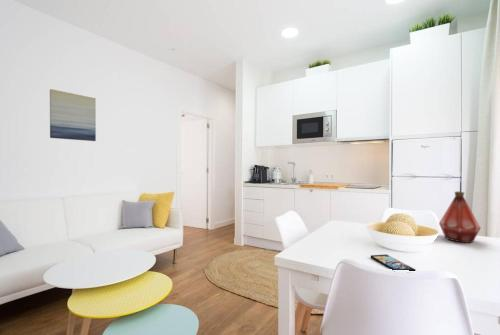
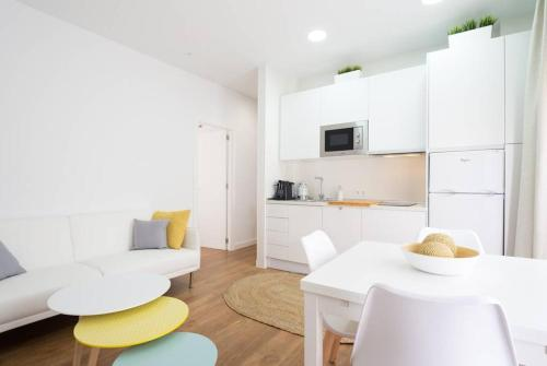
- bottle (458, 215)
- wall art (74, 116)
- smartphone (391, 263)
